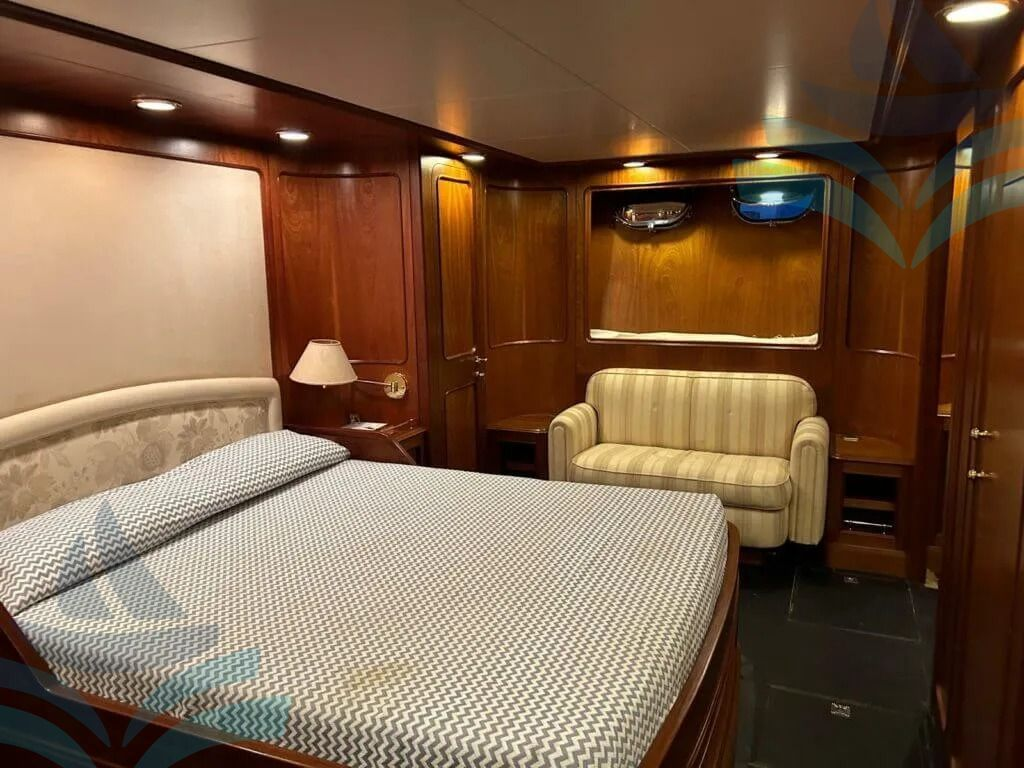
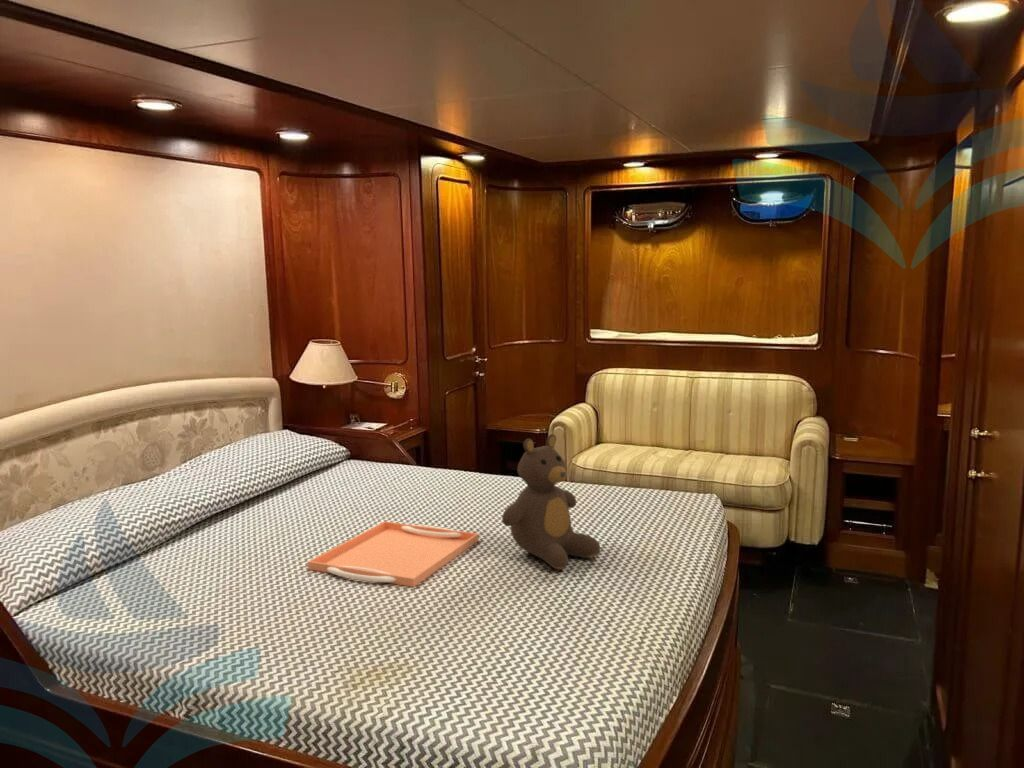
+ serving tray (397, 550)
+ teddy bear (553, 498)
